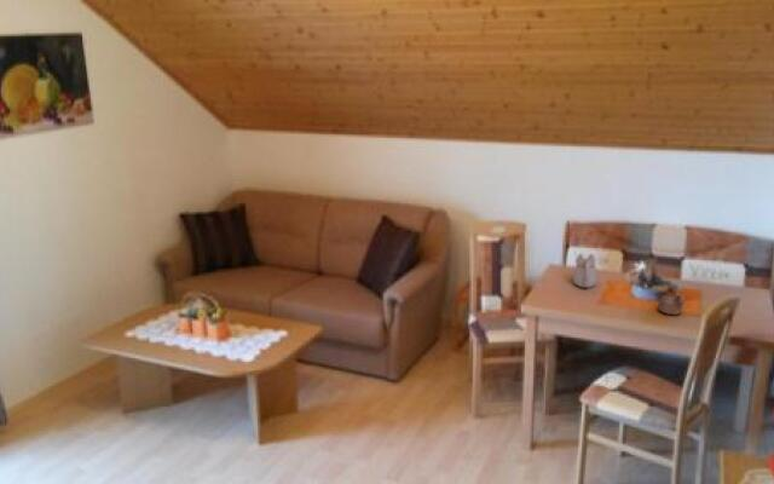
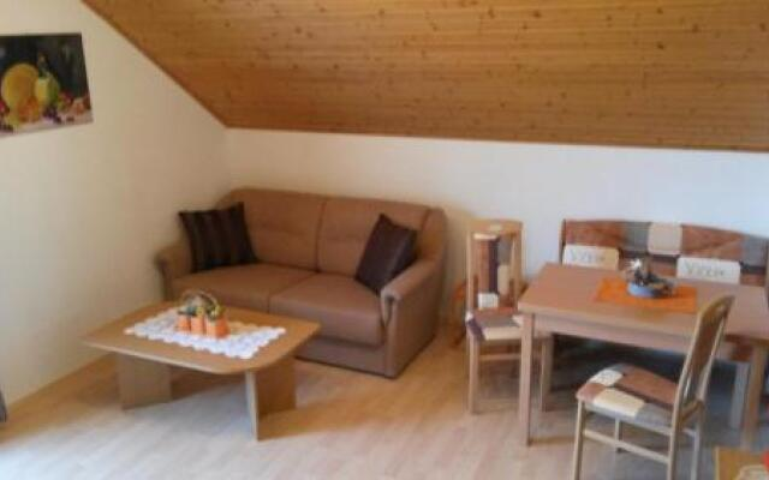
- cup (671, 302)
- teapot (585, 270)
